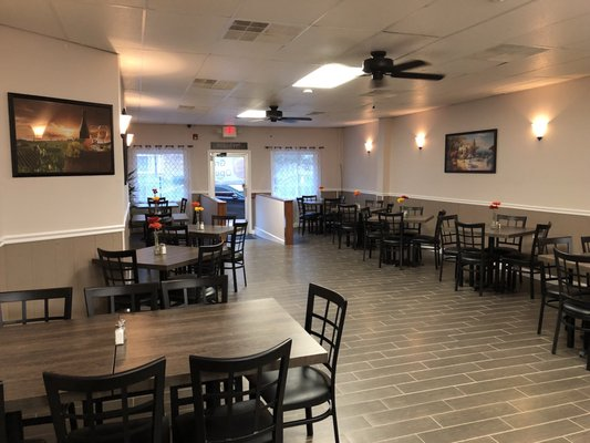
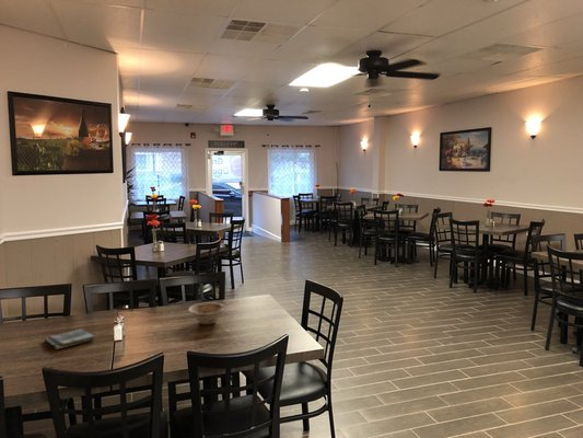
+ dish (207, 314)
+ dish towel (69, 337)
